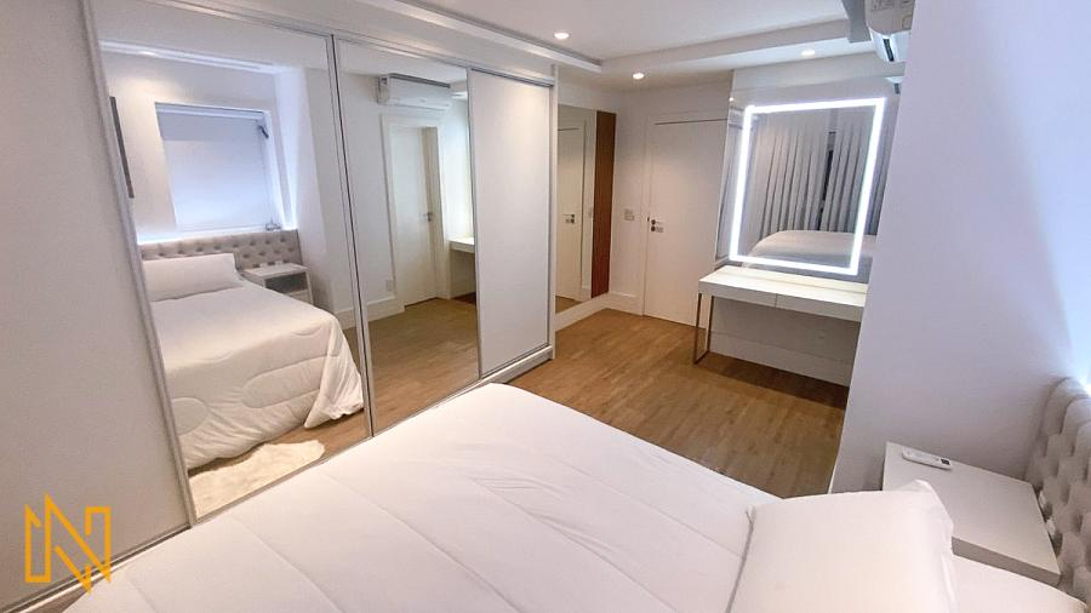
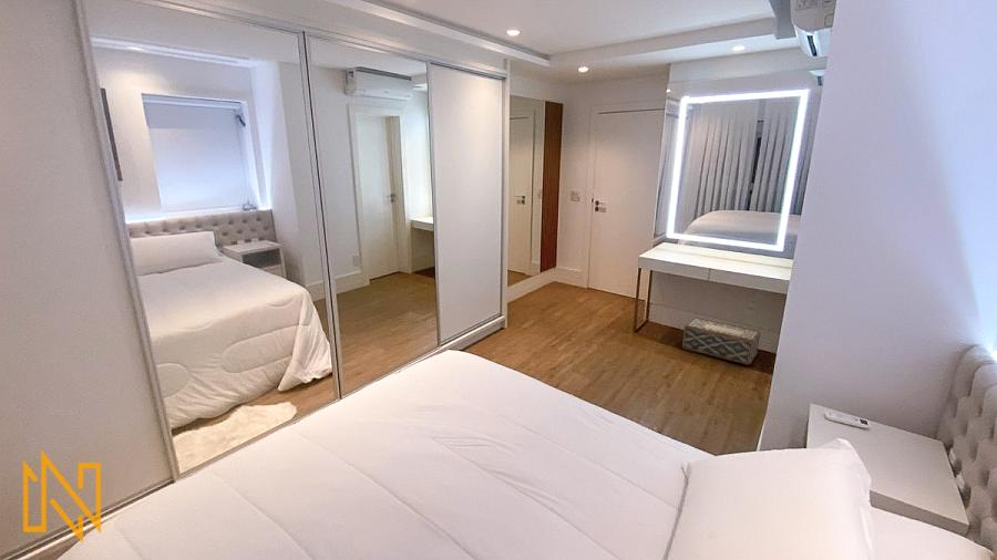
+ woven basket (720, 339)
